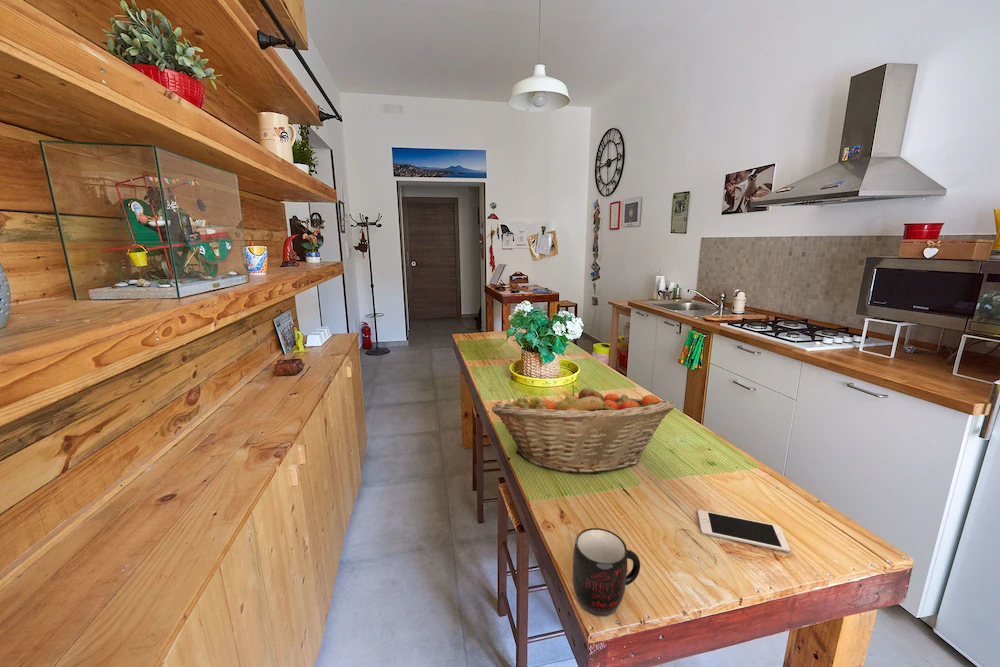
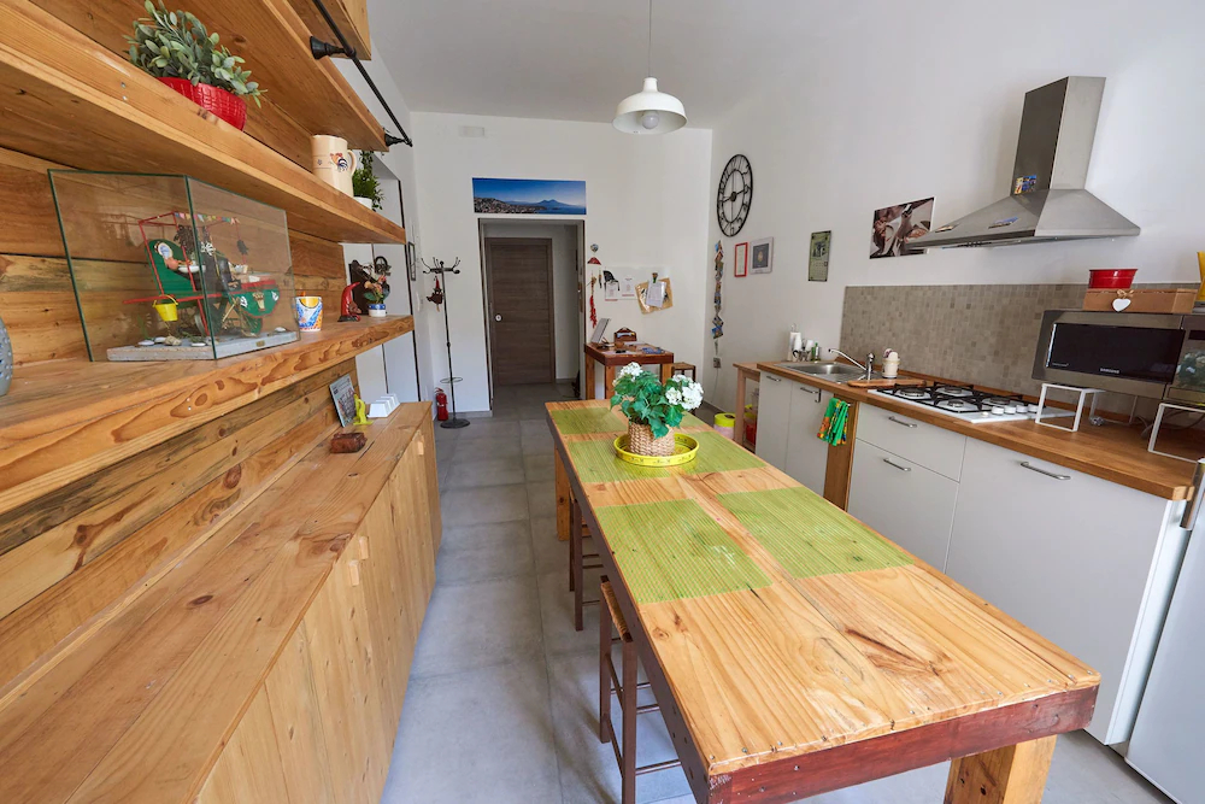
- mug (607, 571)
- cell phone (740, 529)
- fruit basket (580, 419)
